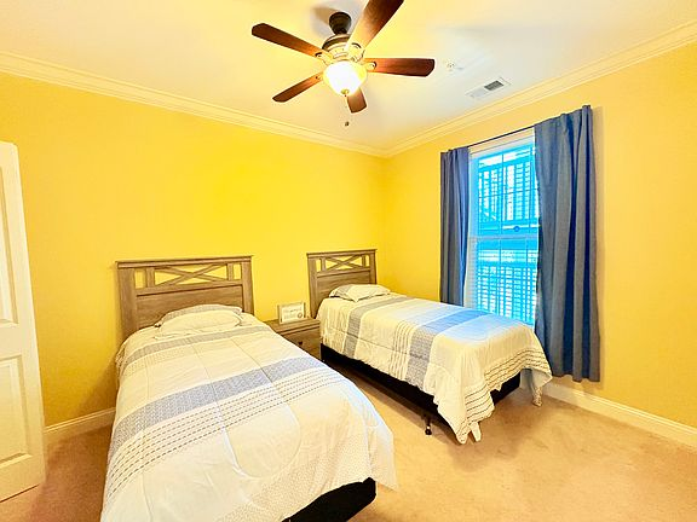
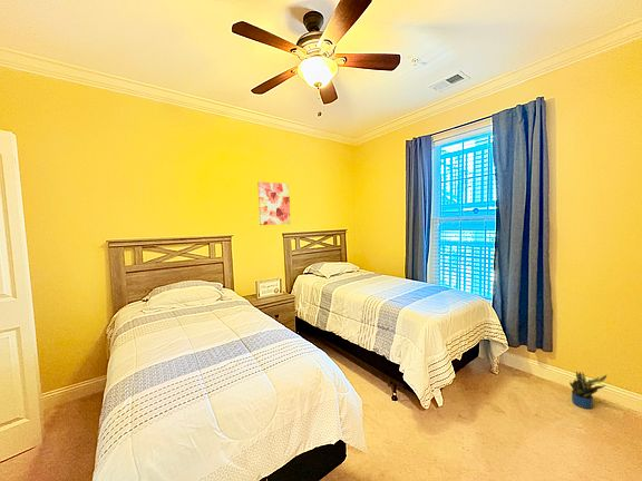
+ wall art (274, 204)
+ potted plant (588, 386)
